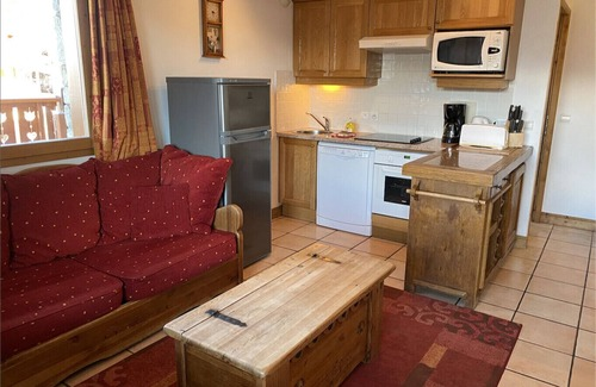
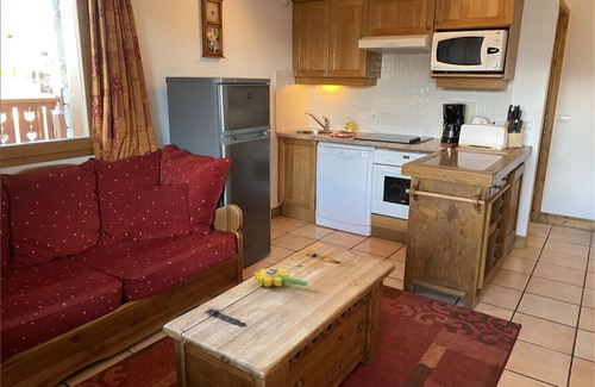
+ flower (281, 277)
